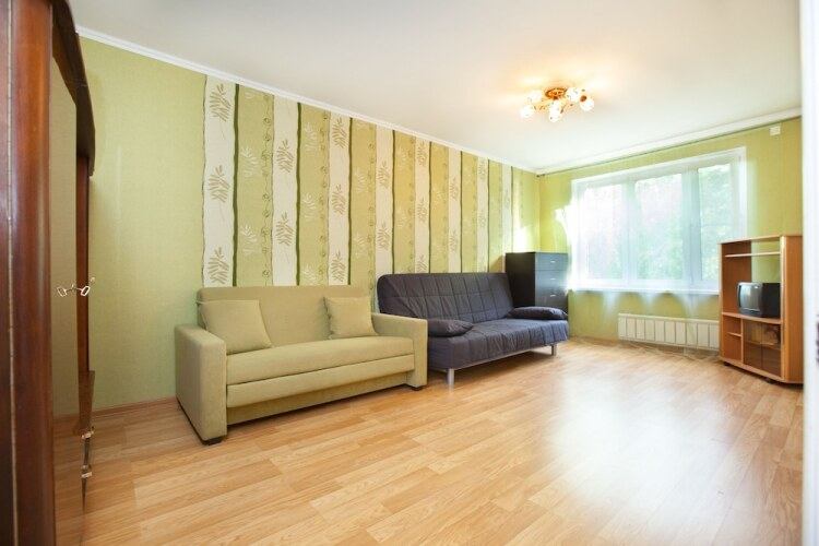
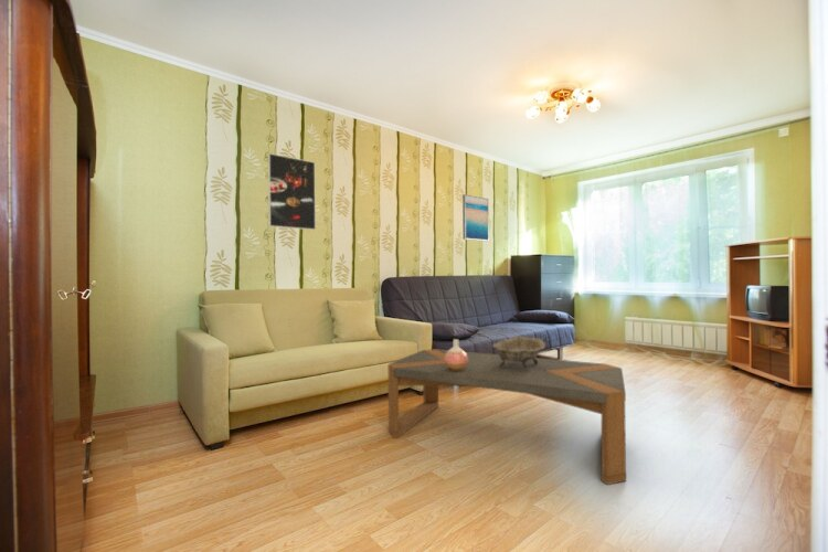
+ decorative bowl (519, 352)
+ wall art (476, 217)
+ vase (456, 354)
+ coffee table (501, 390)
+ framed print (293, 193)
